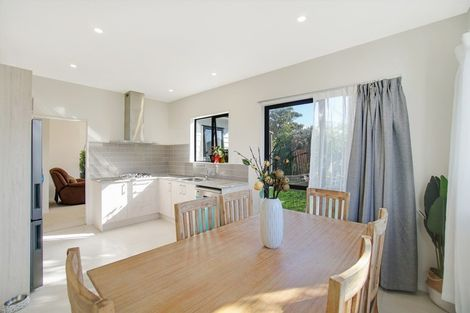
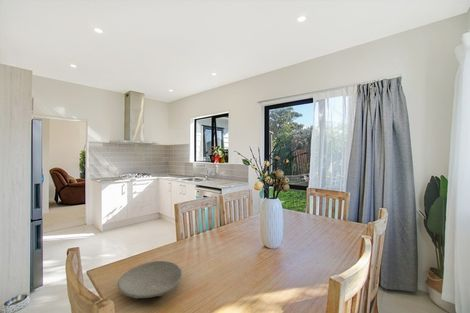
+ bowl (151, 282)
